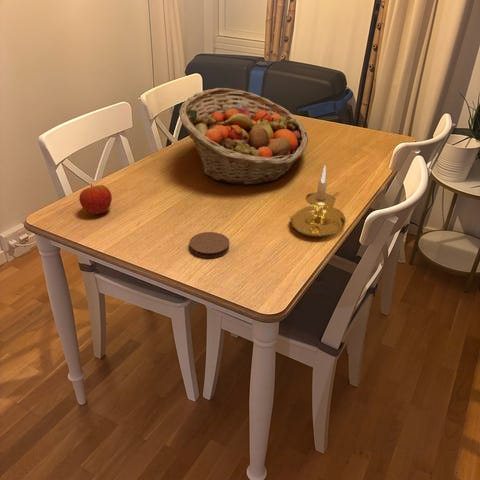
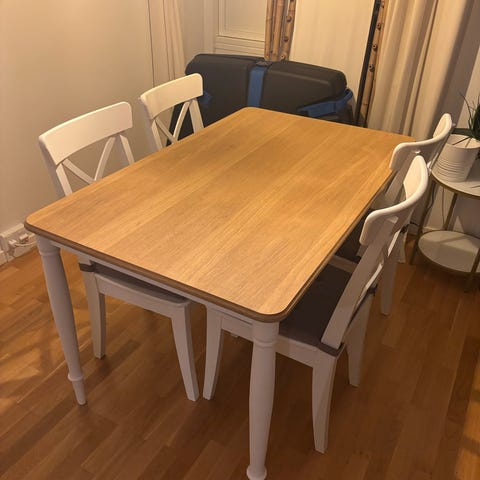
- apple (95, 198)
- candle holder (323, 194)
- coaster (209, 244)
- fruit basket (245, 134)
